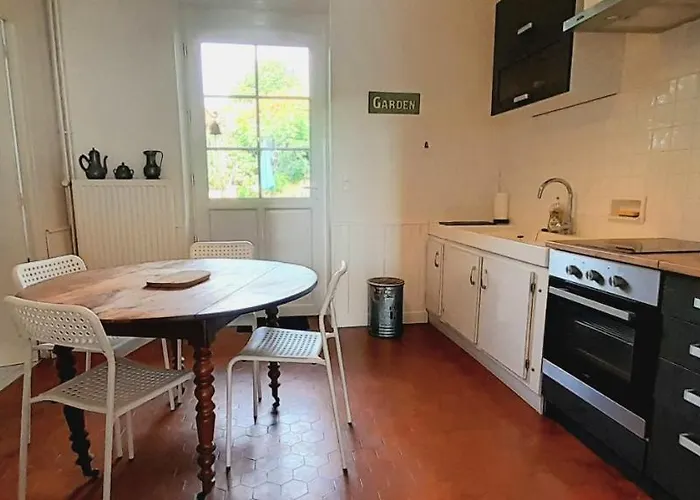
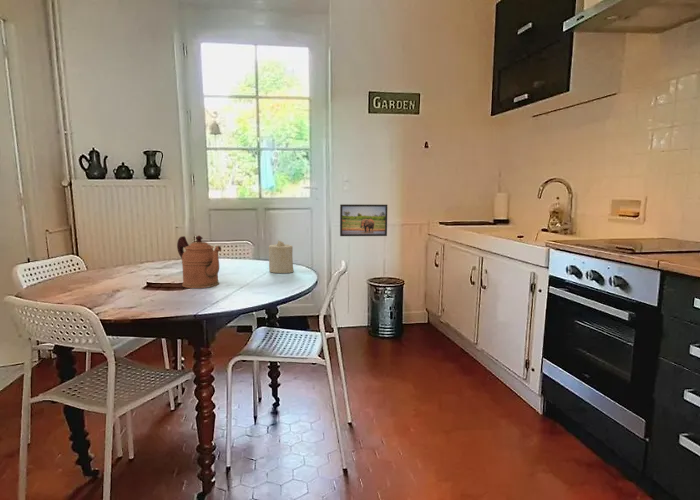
+ coffeepot (199, 259)
+ candle (281, 255)
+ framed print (363, 220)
